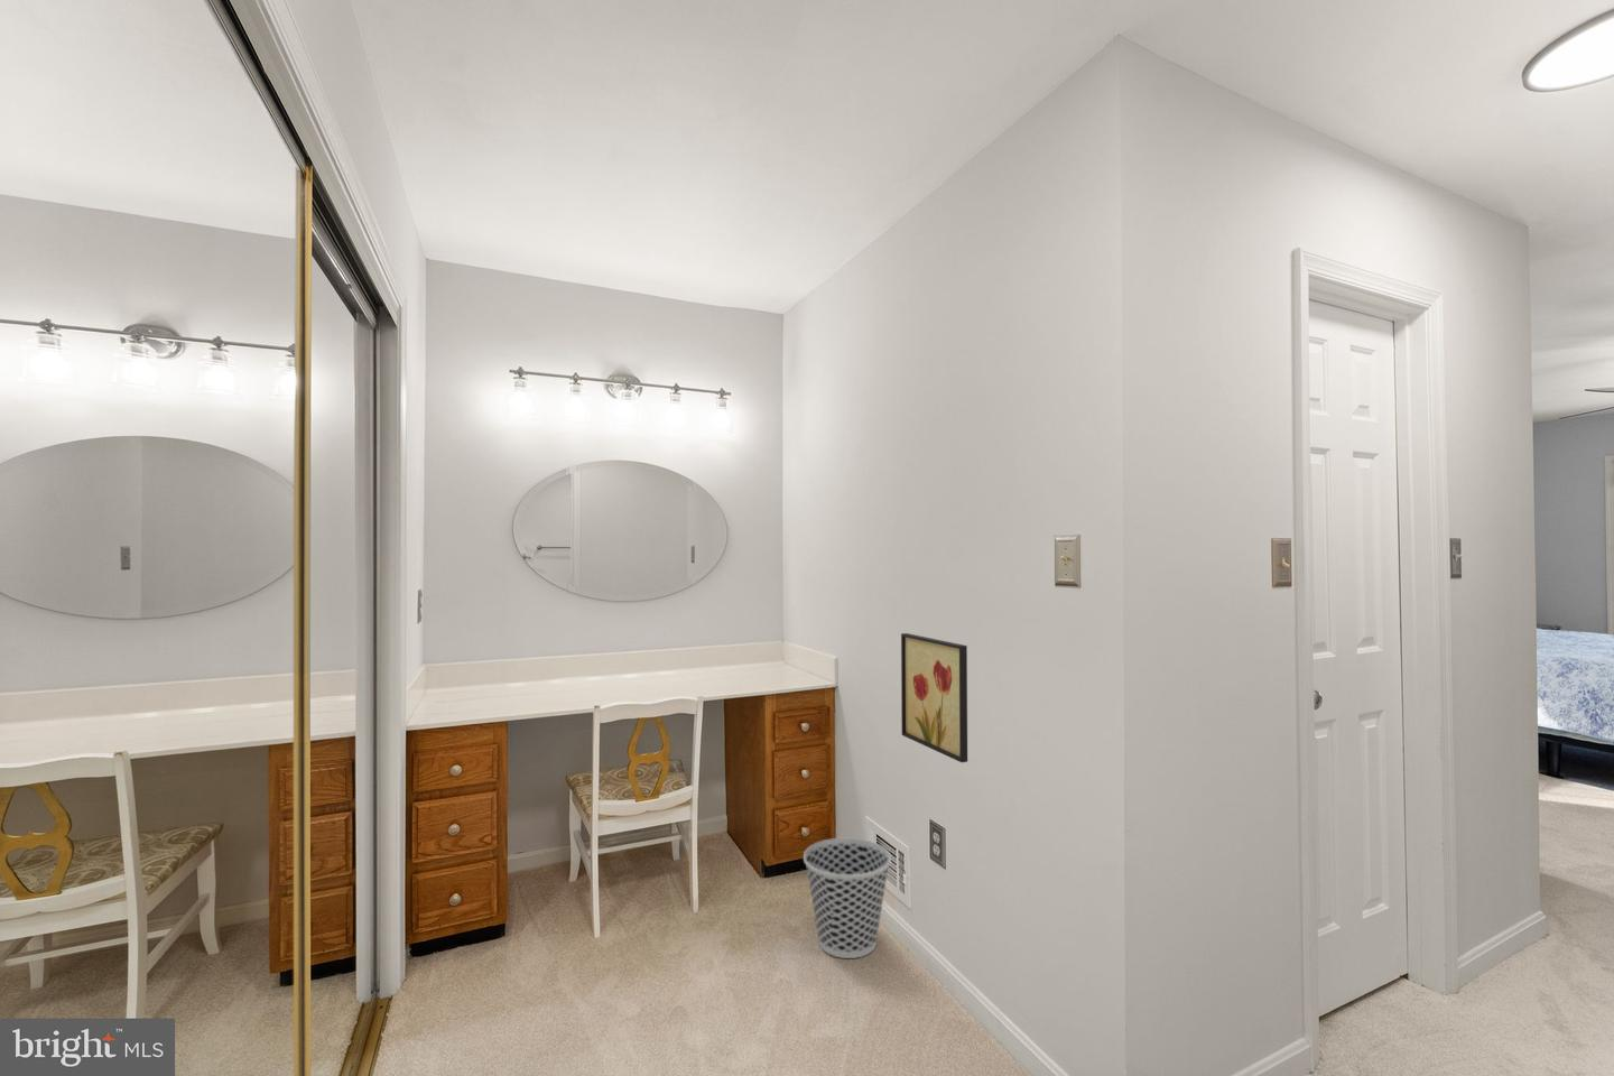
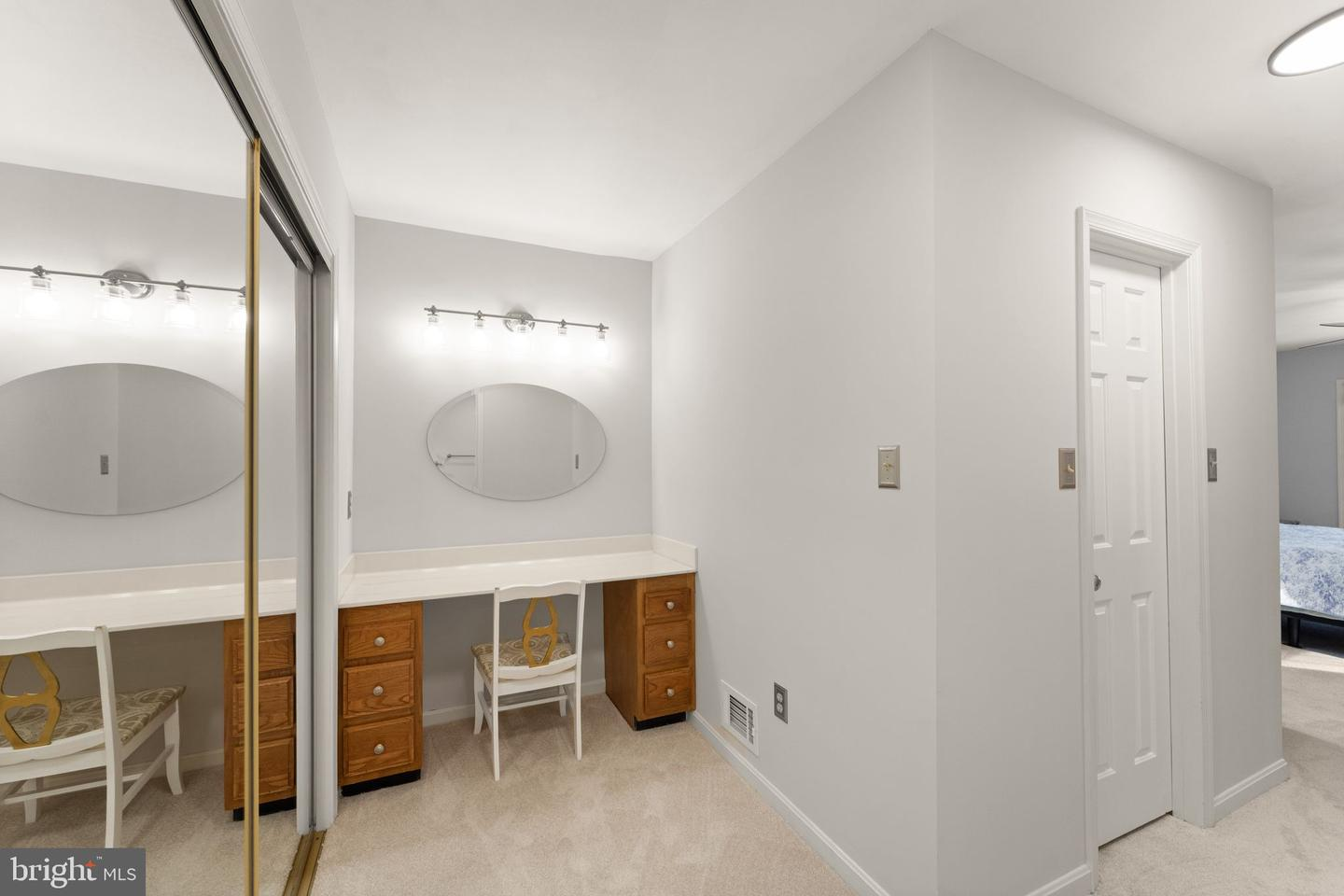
- wall art (933, 693)
- wastebasket (847, 898)
